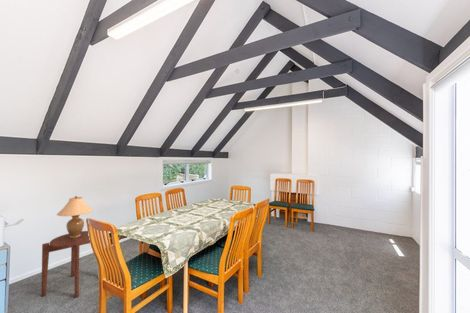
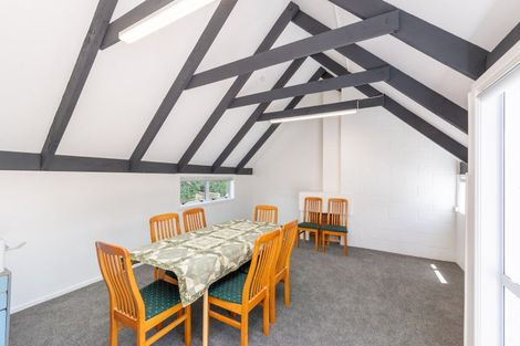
- table lamp (75, 216)
- side table (74, 261)
